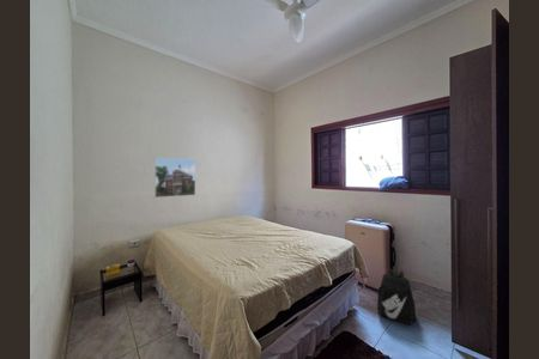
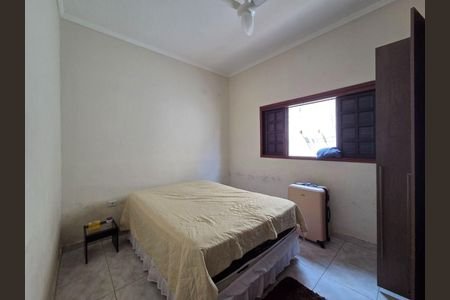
- backpack (395, 291)
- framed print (176, 177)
